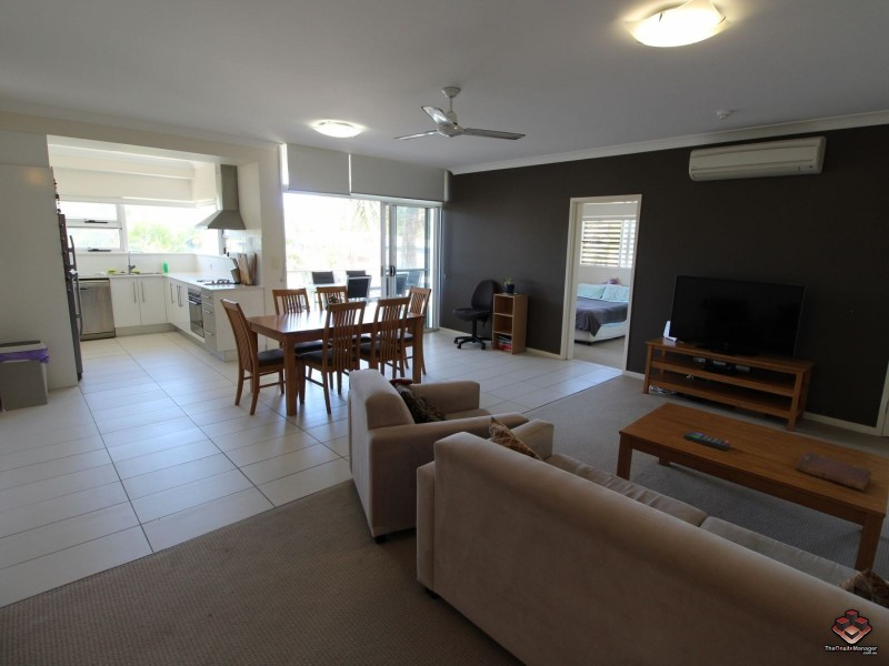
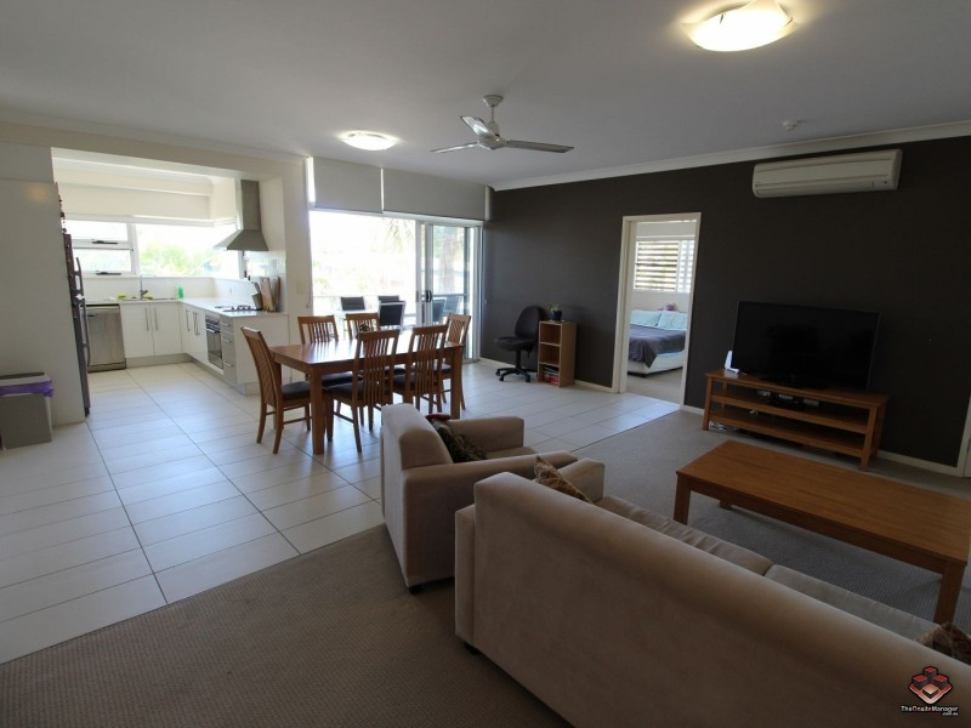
- diary (832, 470)
- remote control (706, 440)
